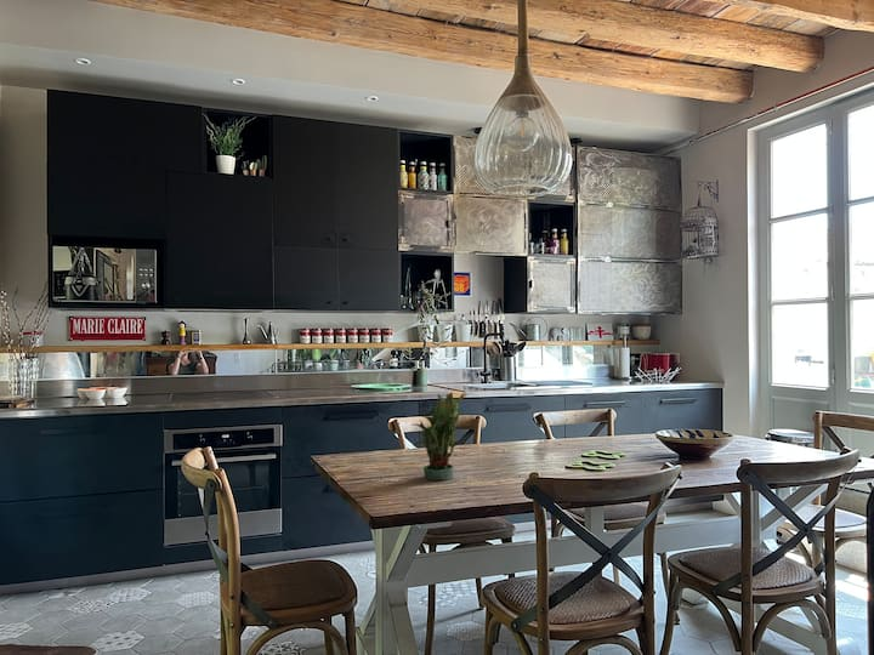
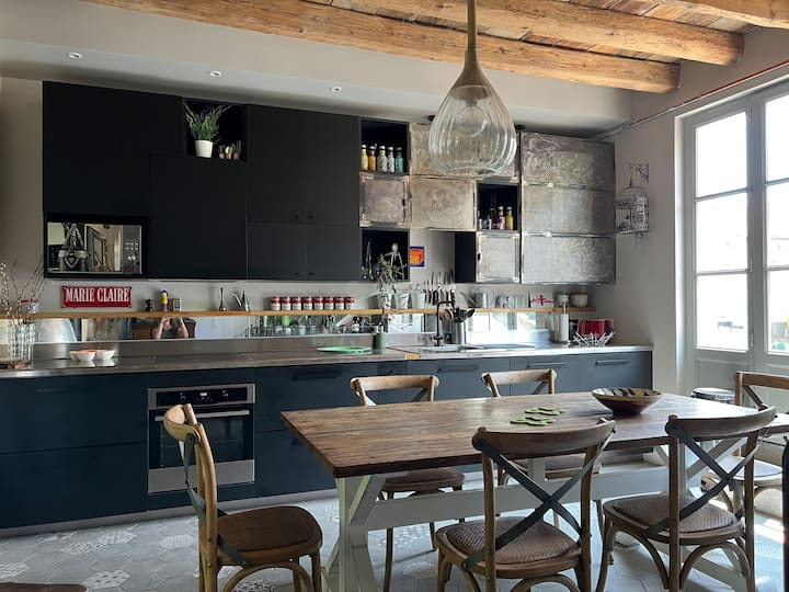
- potted plant (439, 434)
